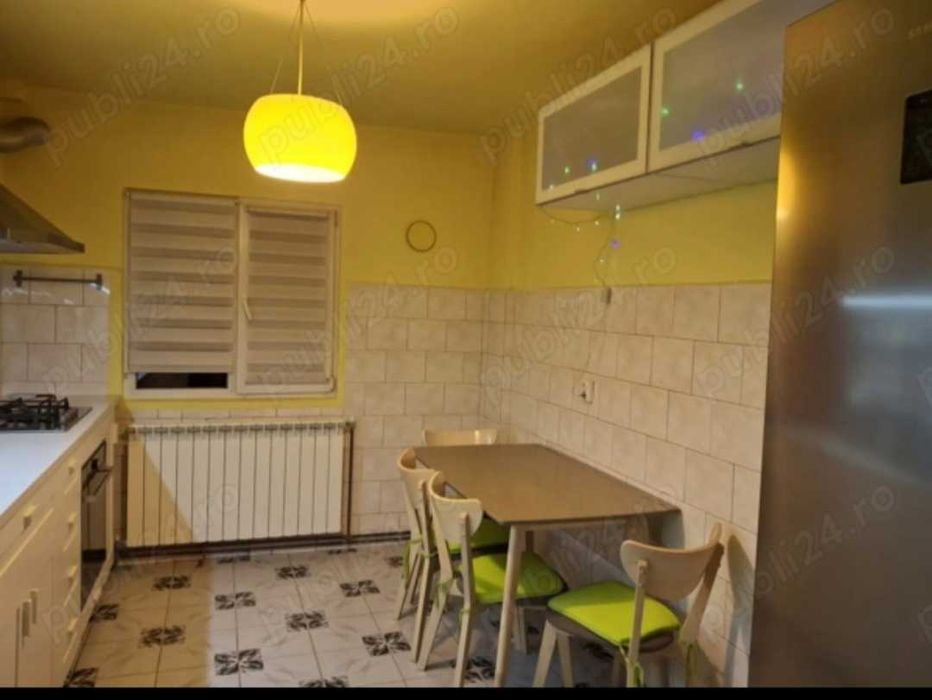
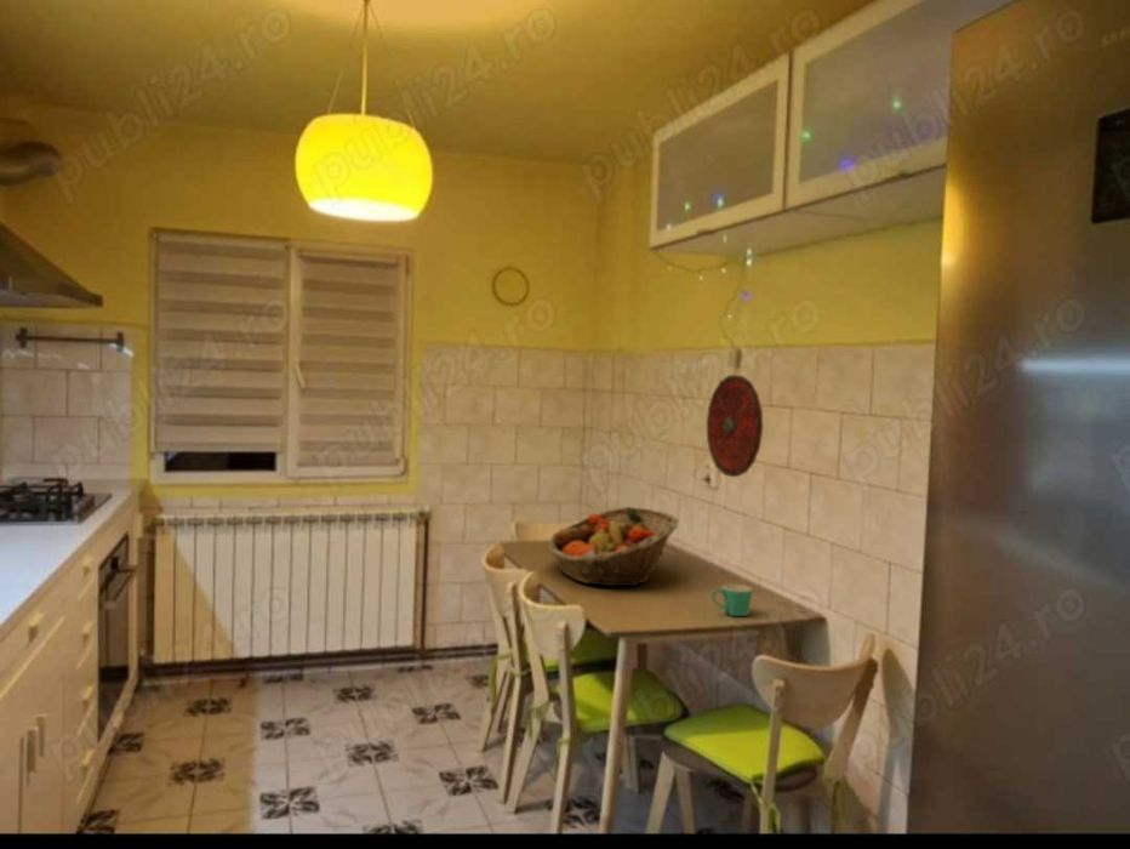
+ mug (731, 600)
+ fruit basket (611, 543)
+ round shield (730, 426)
